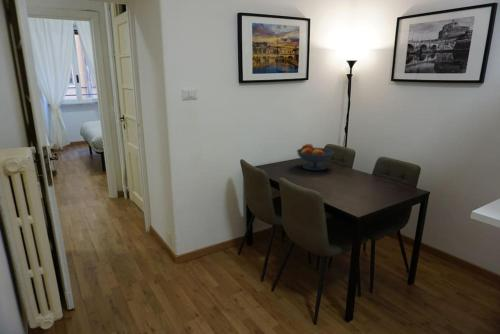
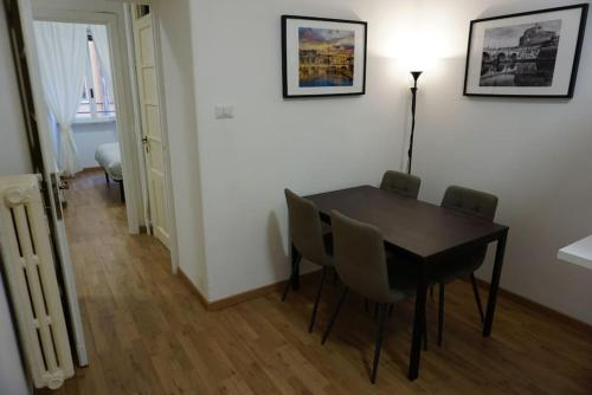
- fruit bowl (315, 156)
